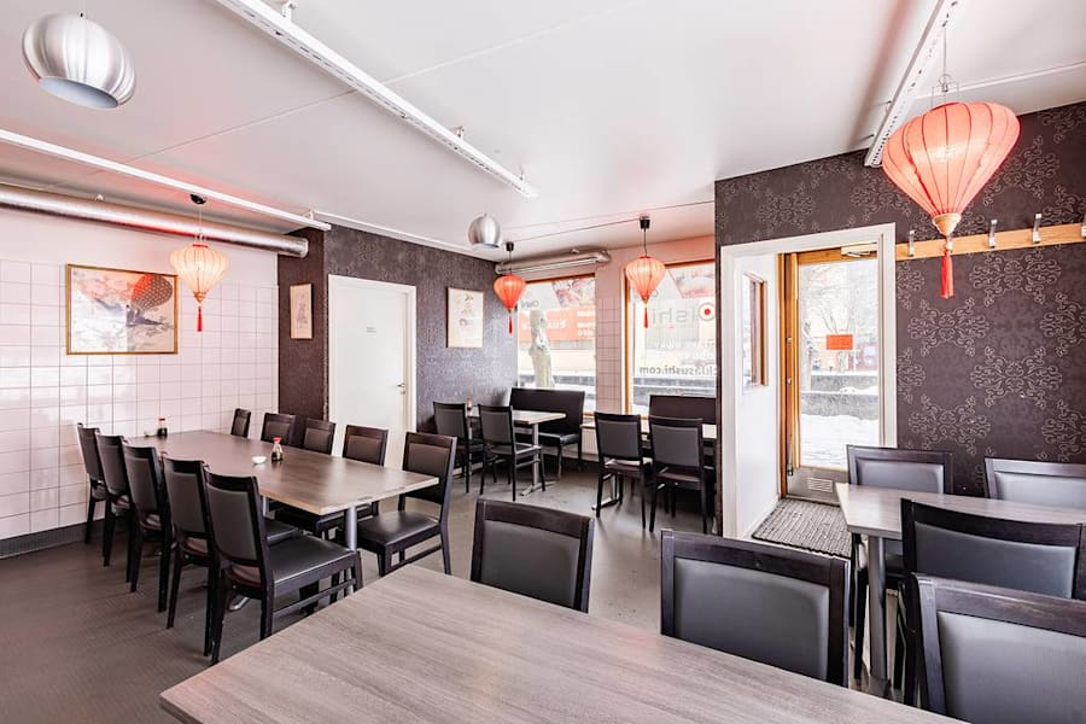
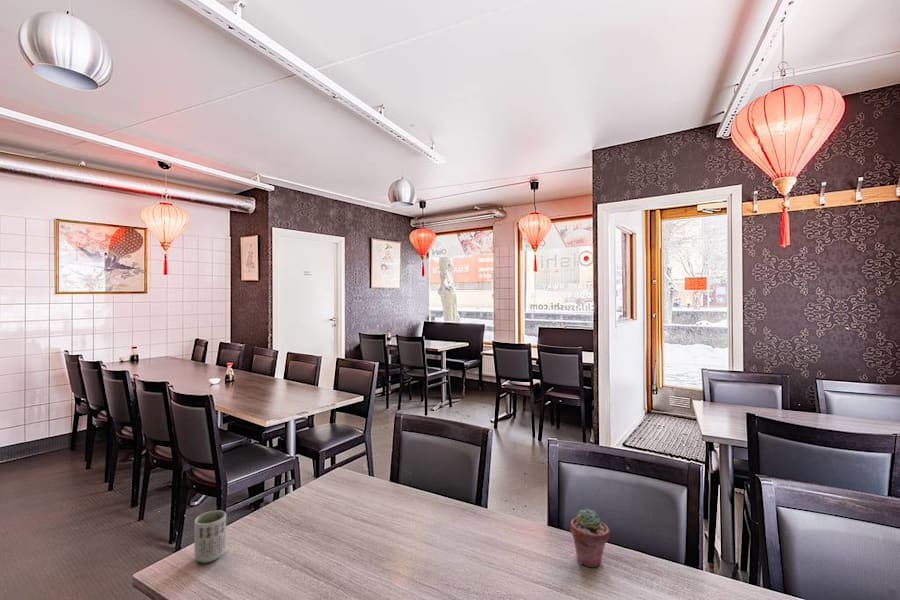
+ cup (210, 536)
+ potted succulent (589, 535)
